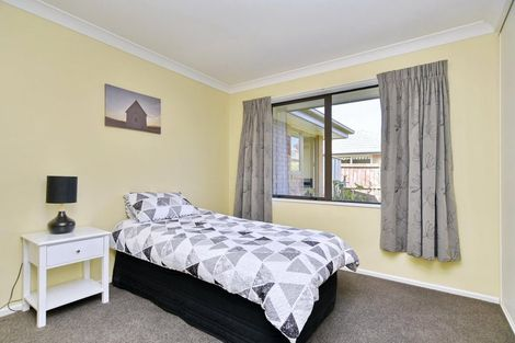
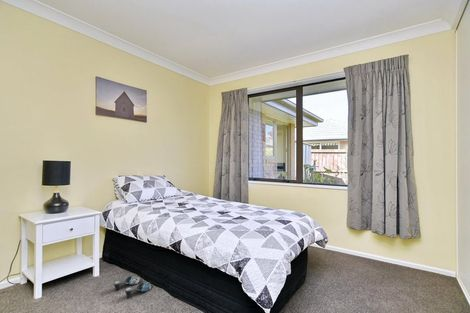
+ slippers (134, 284)
